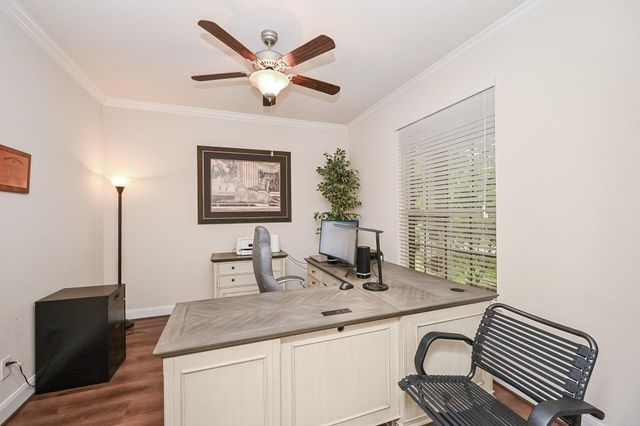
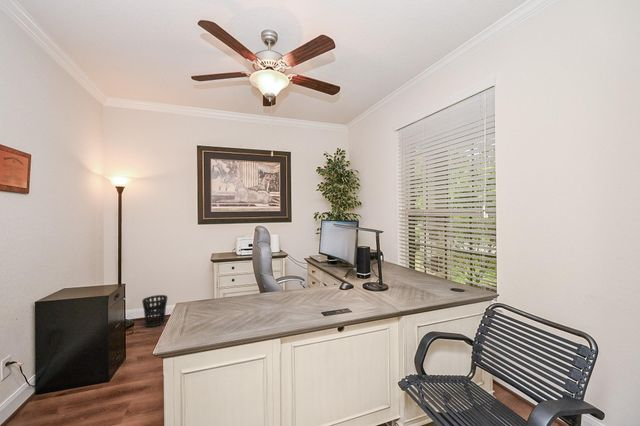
+ wastebasket (155, 311)
